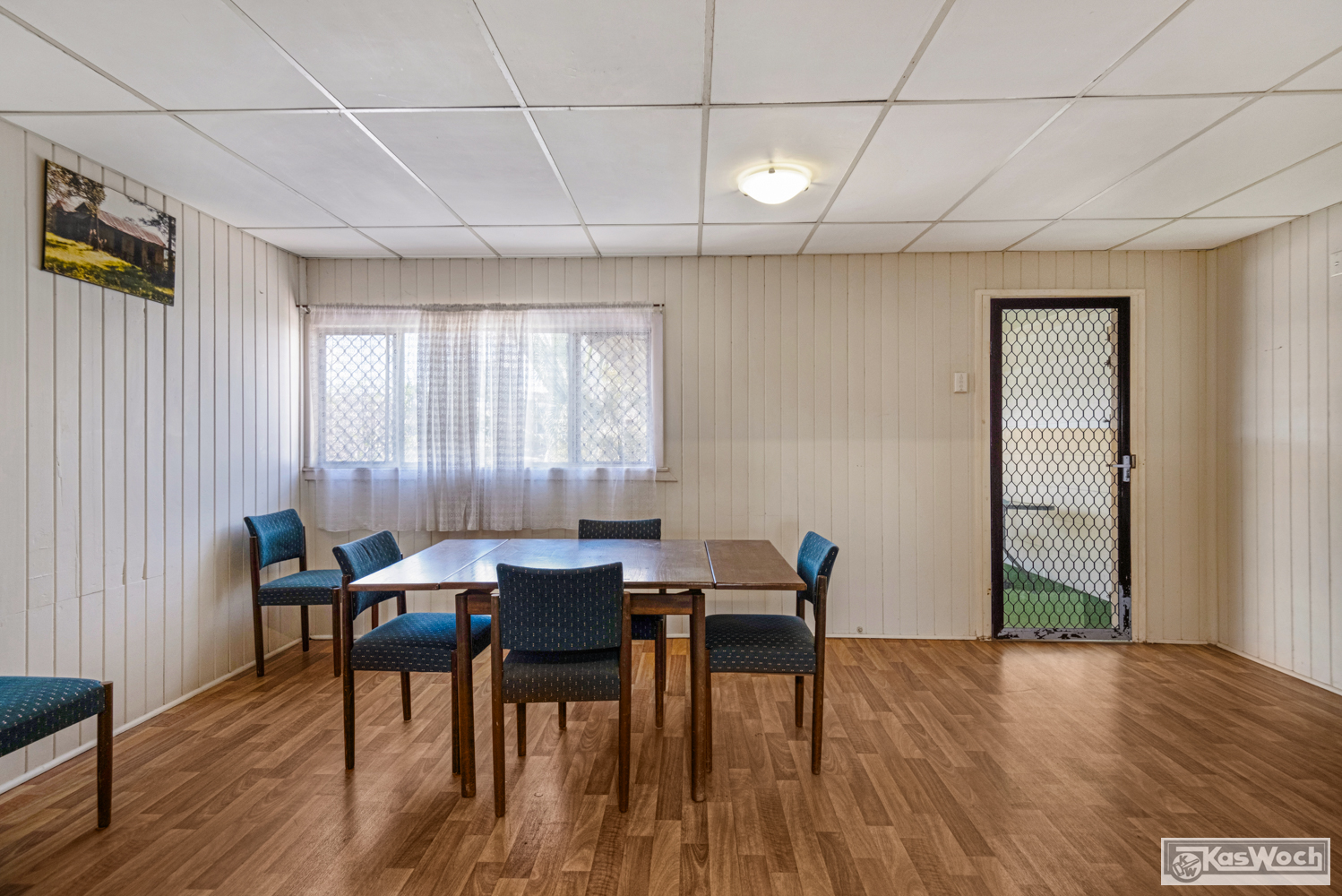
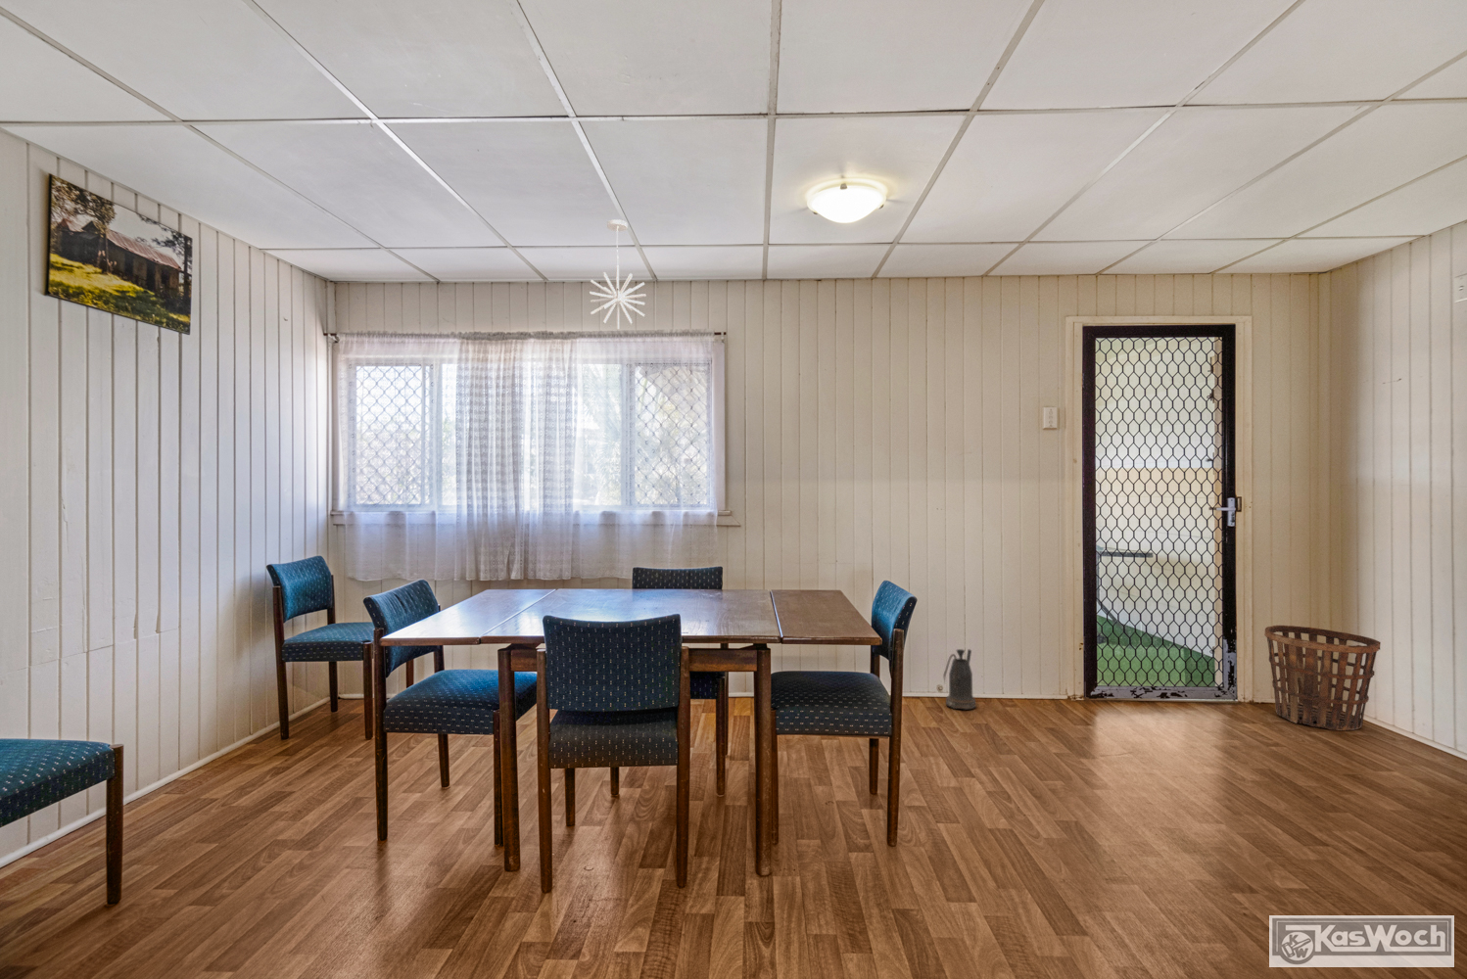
+ basket (1321, 676)
+ watering can (958, 679)
+ pendant light (617, 274)
